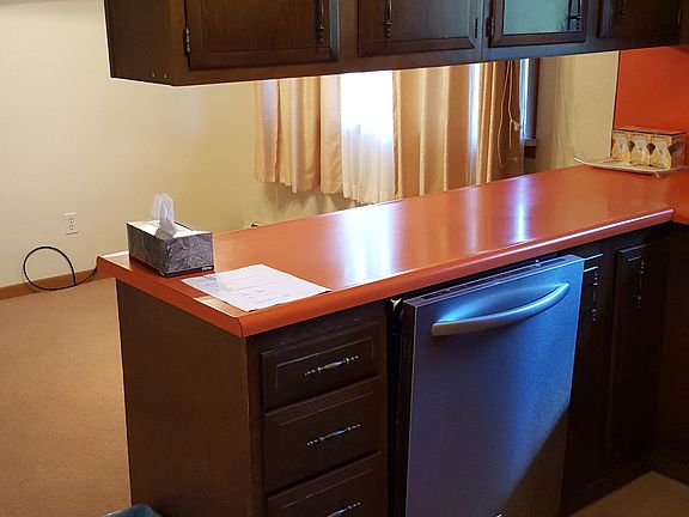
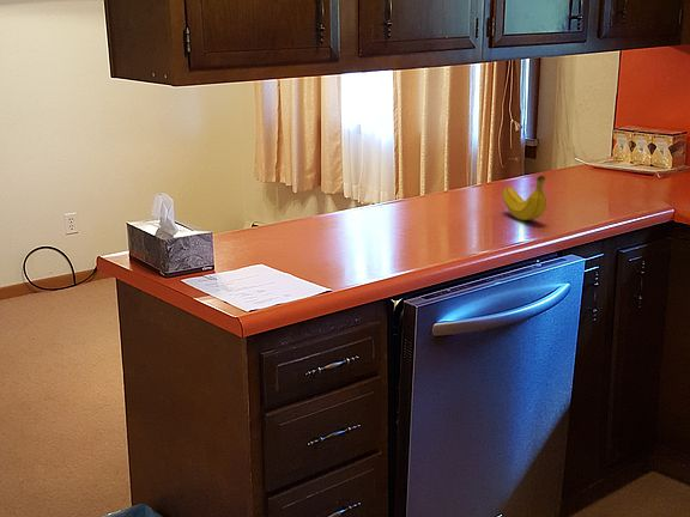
+ fruit (520, 197)
